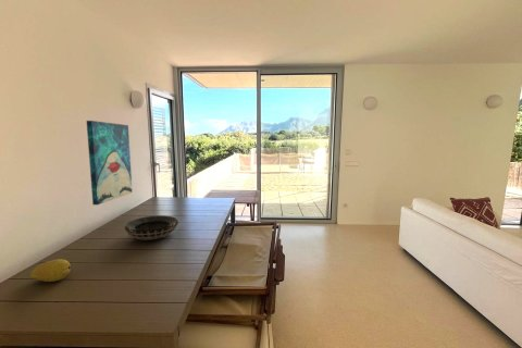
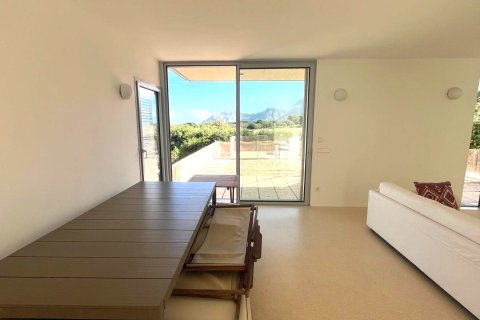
- wall art (112, 161)
- fruit (50, 270)
- decorative bowl (152, 228)
